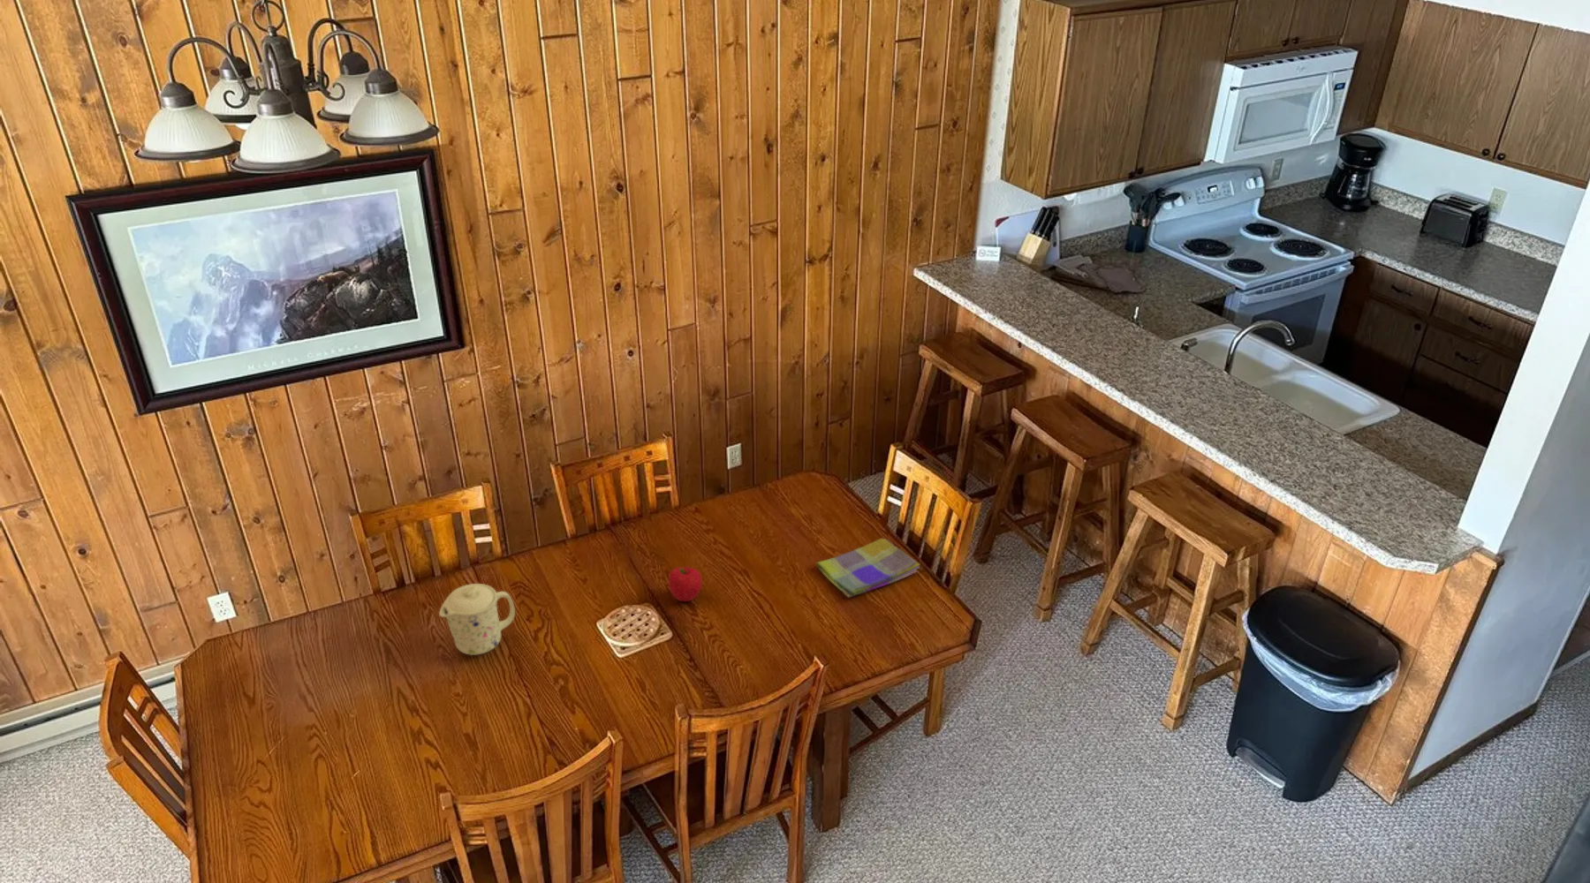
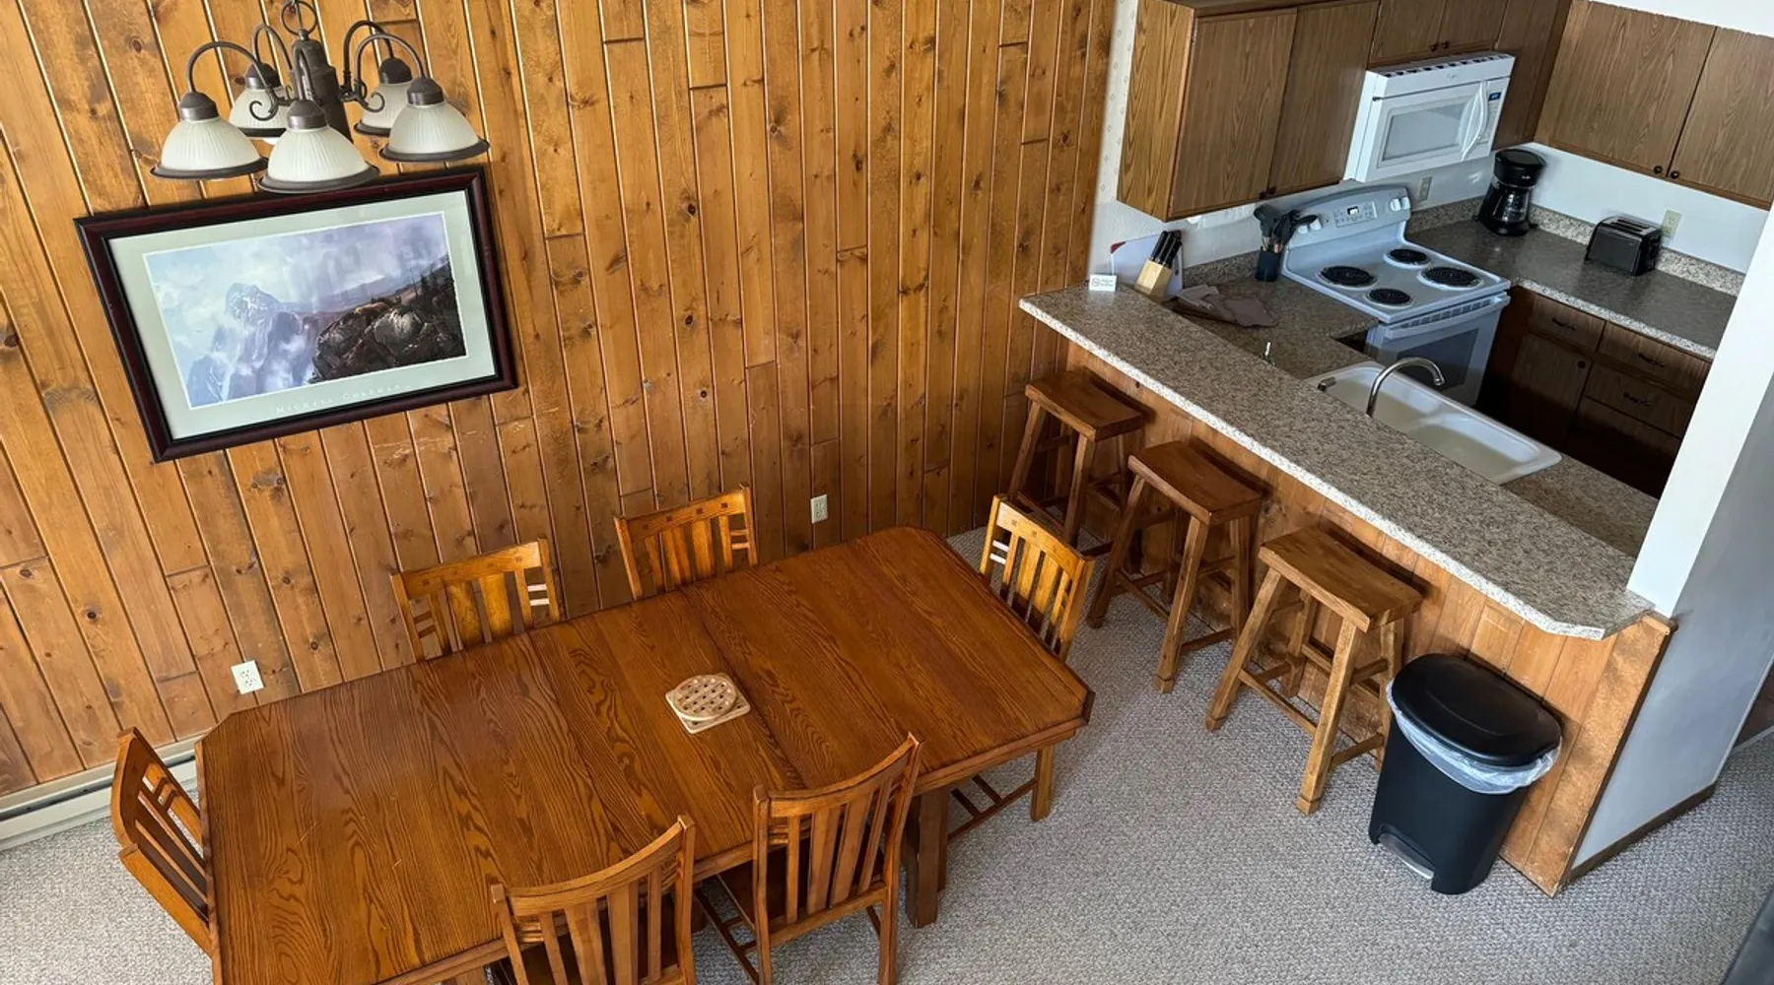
- fruit (684, 583)
- dish towel (868, 565)
- mug (477, 615)
